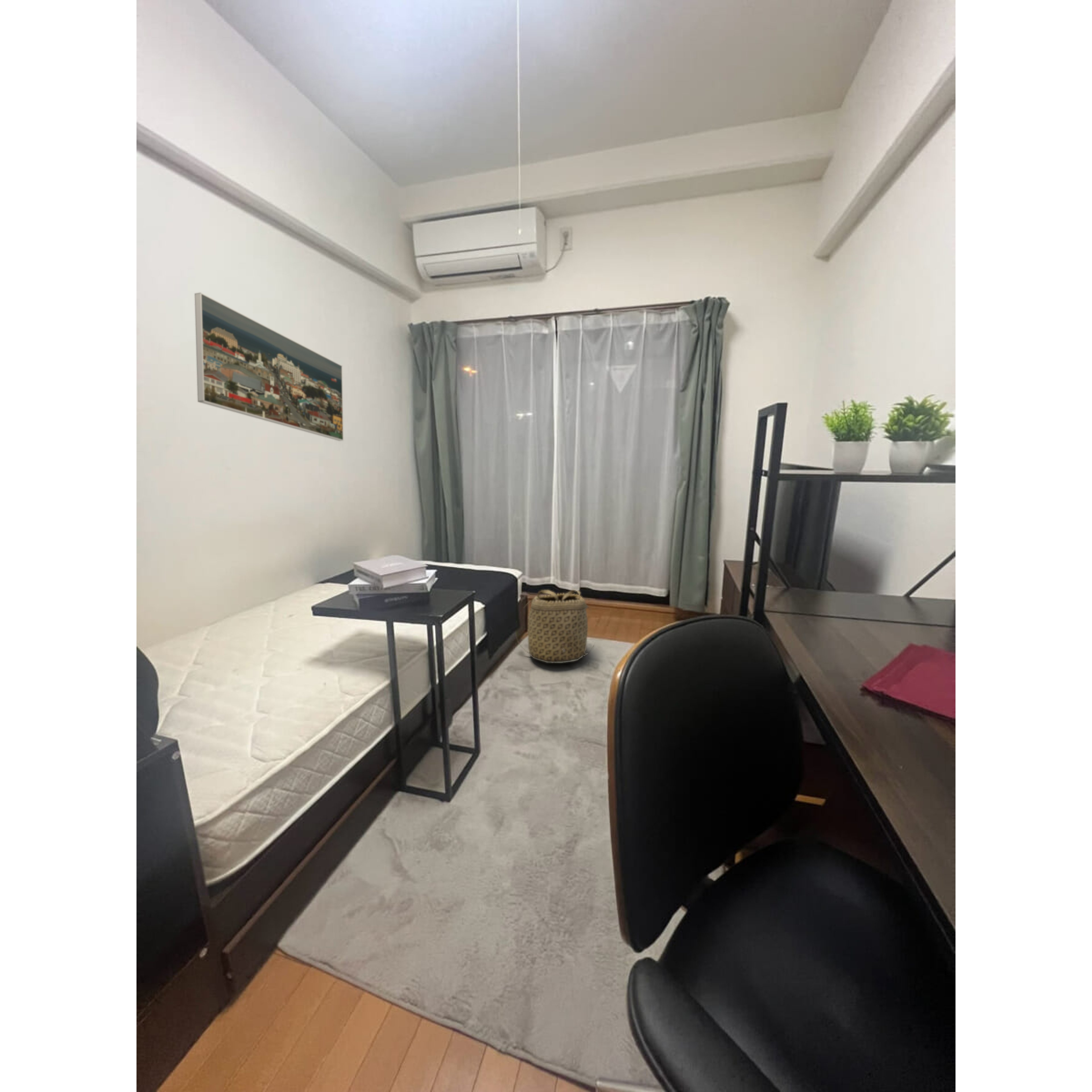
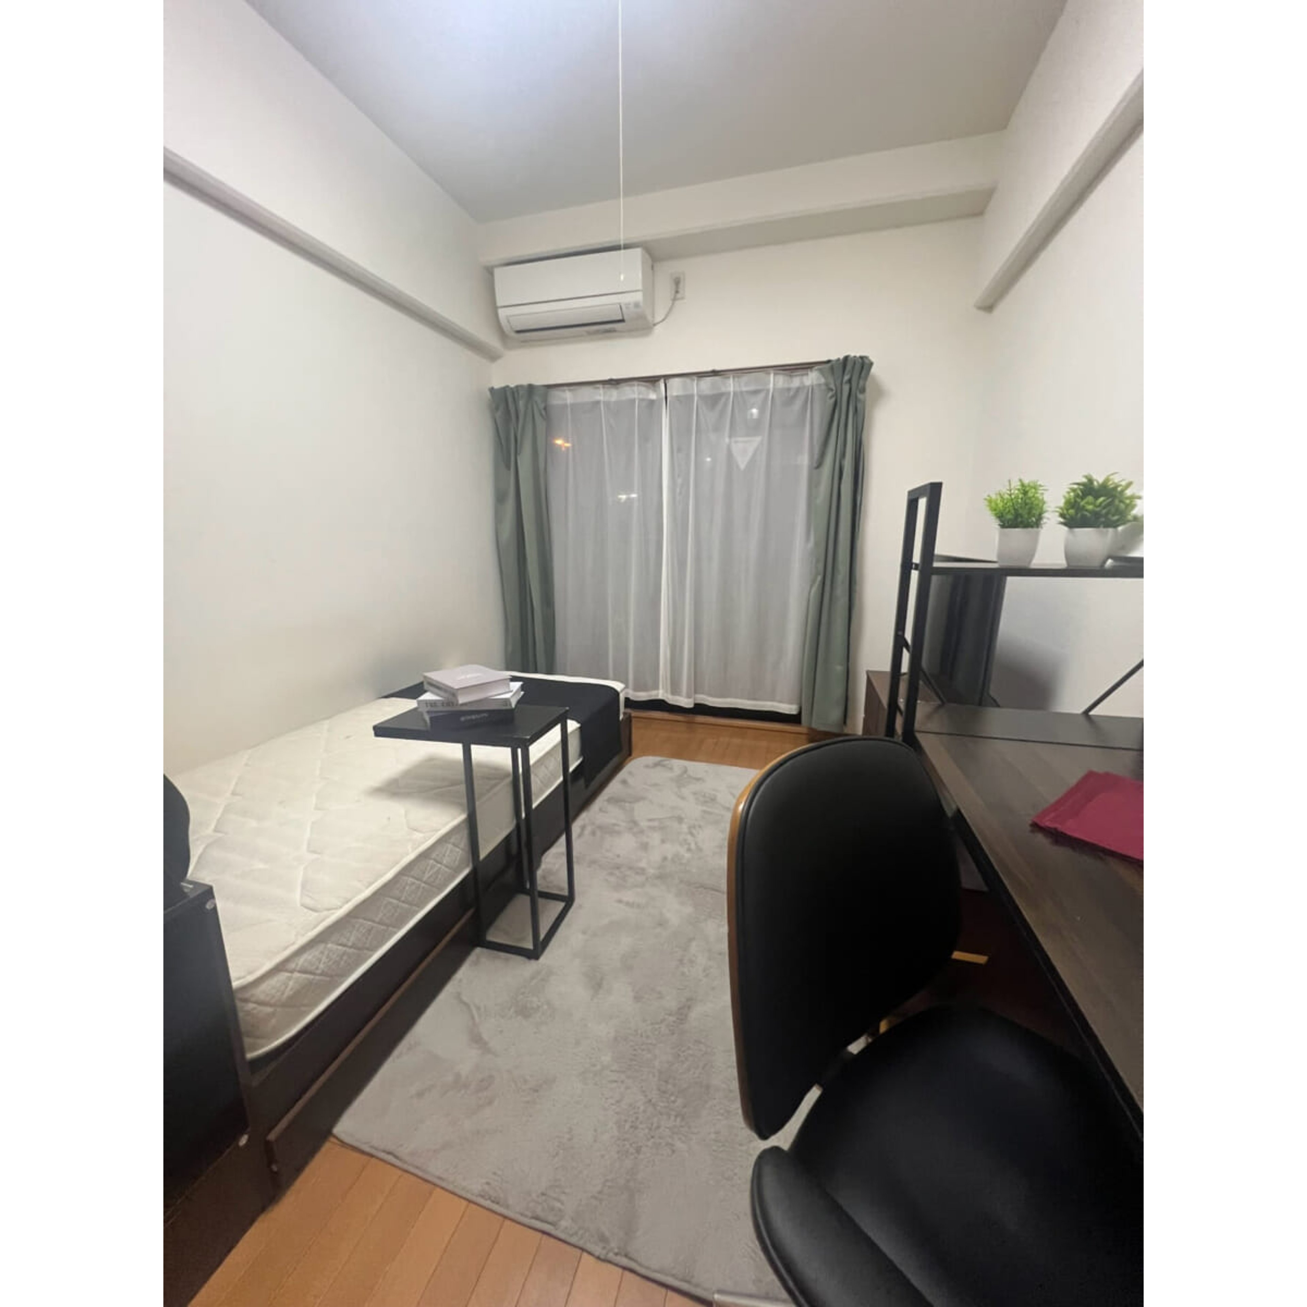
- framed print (283, 380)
- basket (555, 622)
